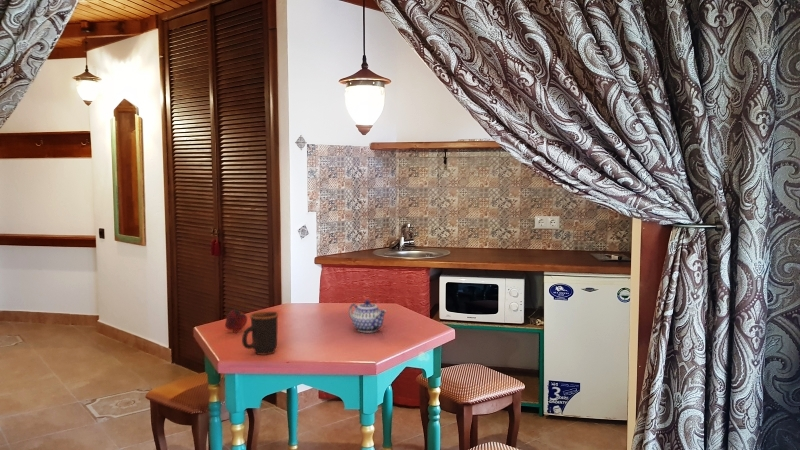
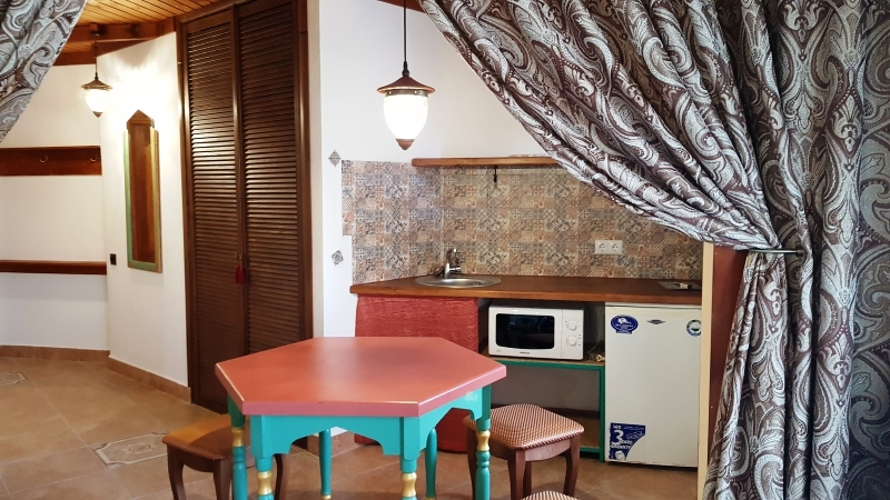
- mug (260, 334)
- apple (236, 320)
- teapot (367, 315)
